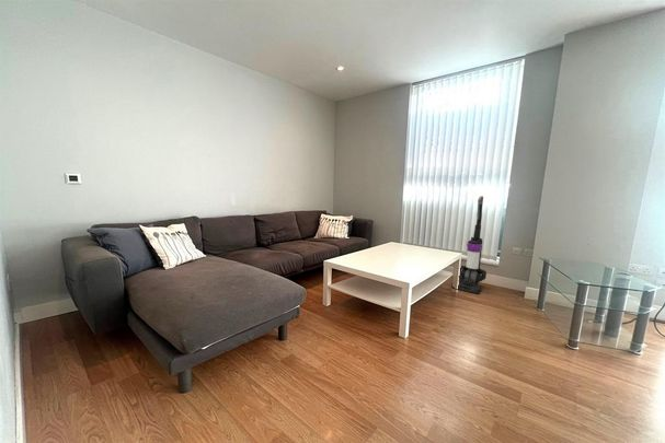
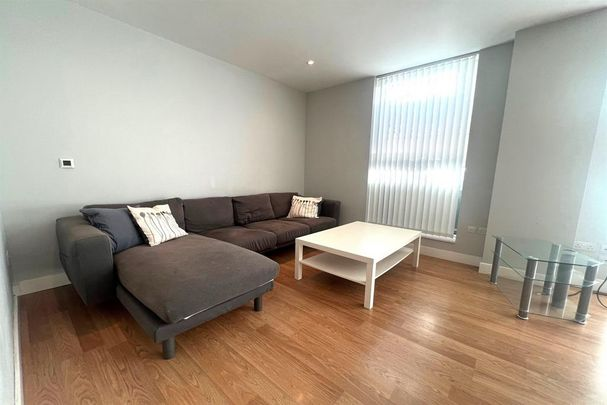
- vacuum cleaner (473, 242)
